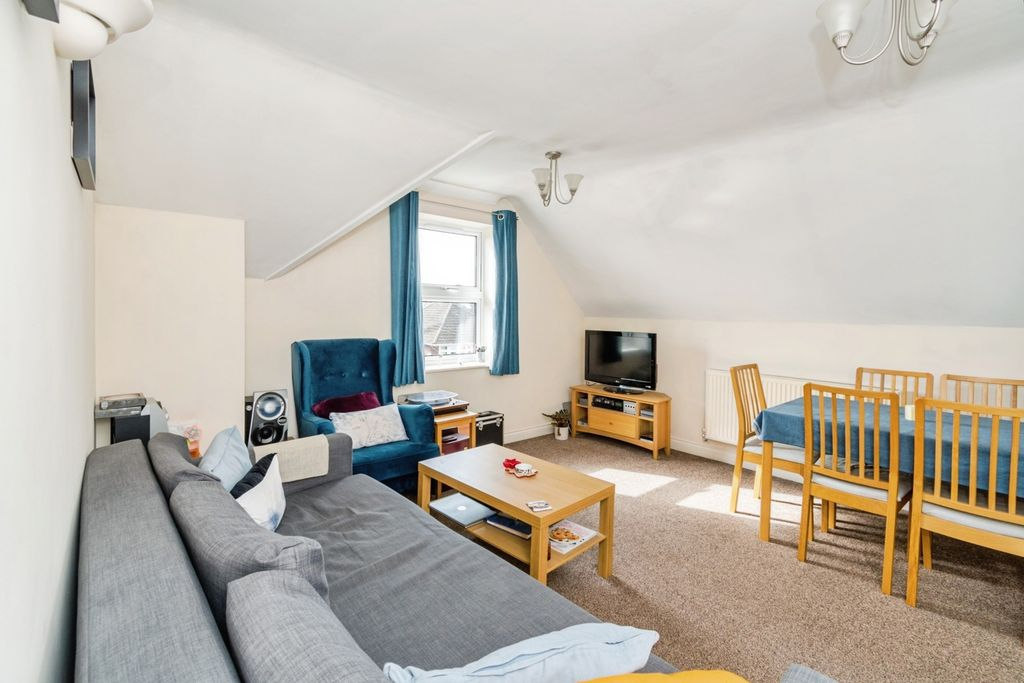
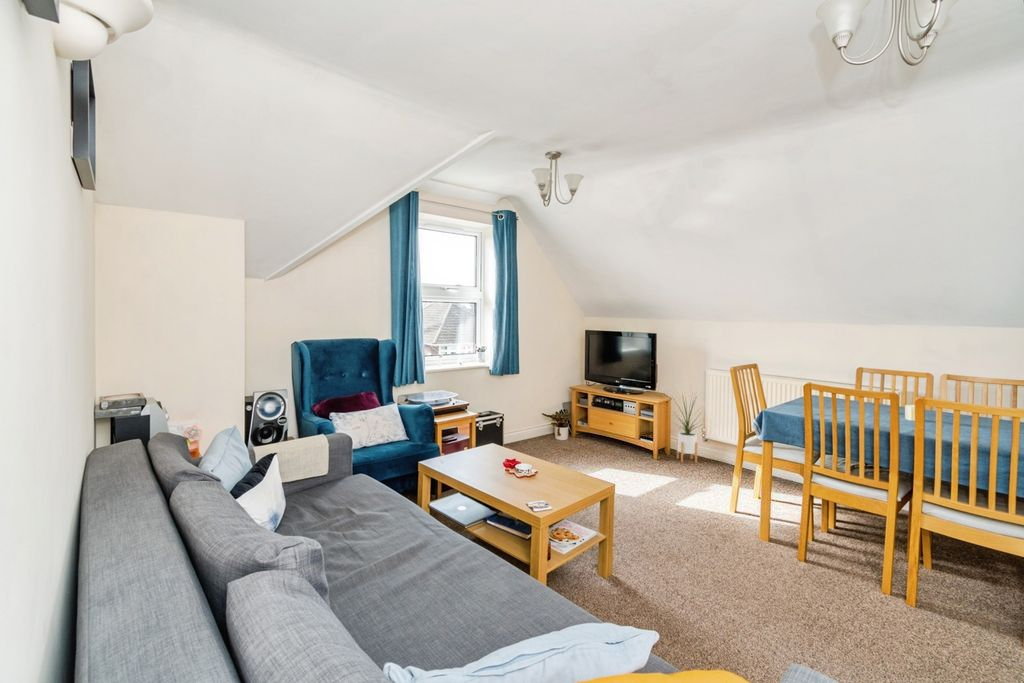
+ house plant (688, 425)
